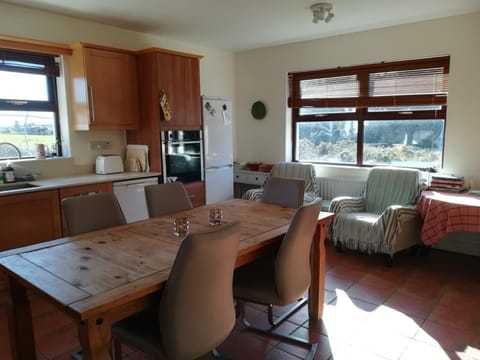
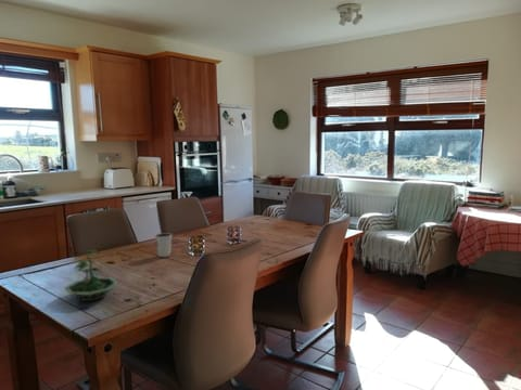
+ dixie cup (164, 245)
+ terrarium (89, 258)
